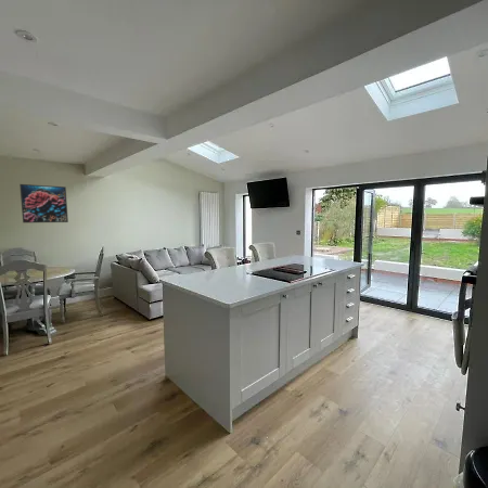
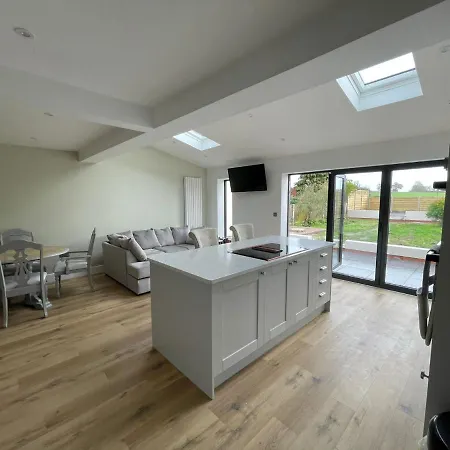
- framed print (44, 204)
